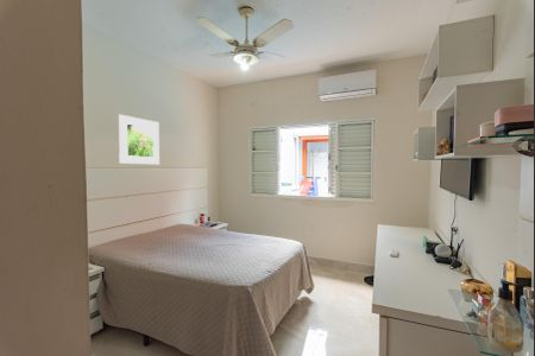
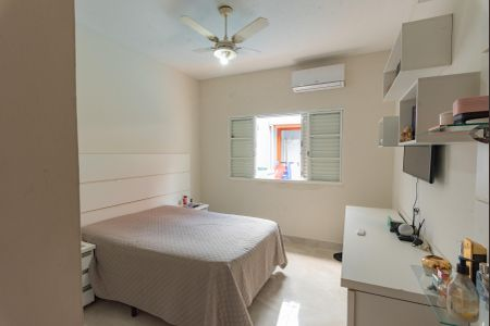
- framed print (140, 141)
